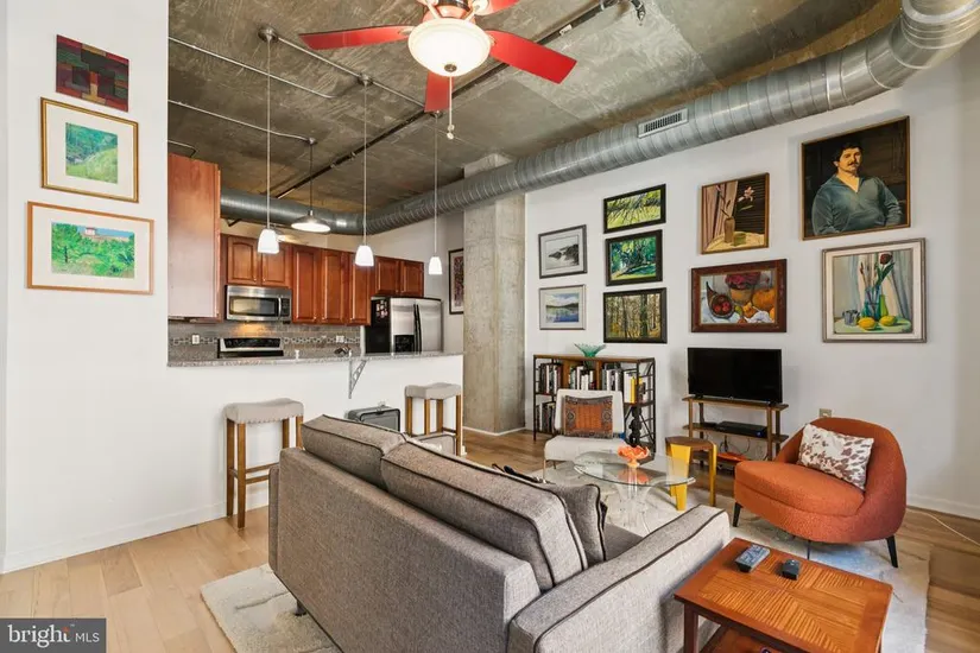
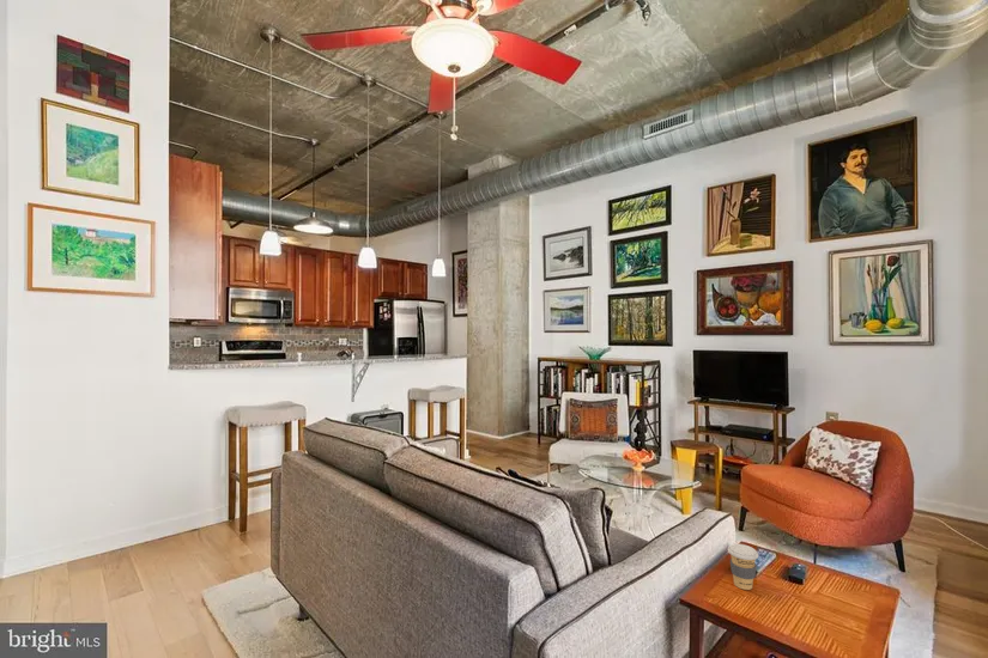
+ coffee cup (742, 567)
